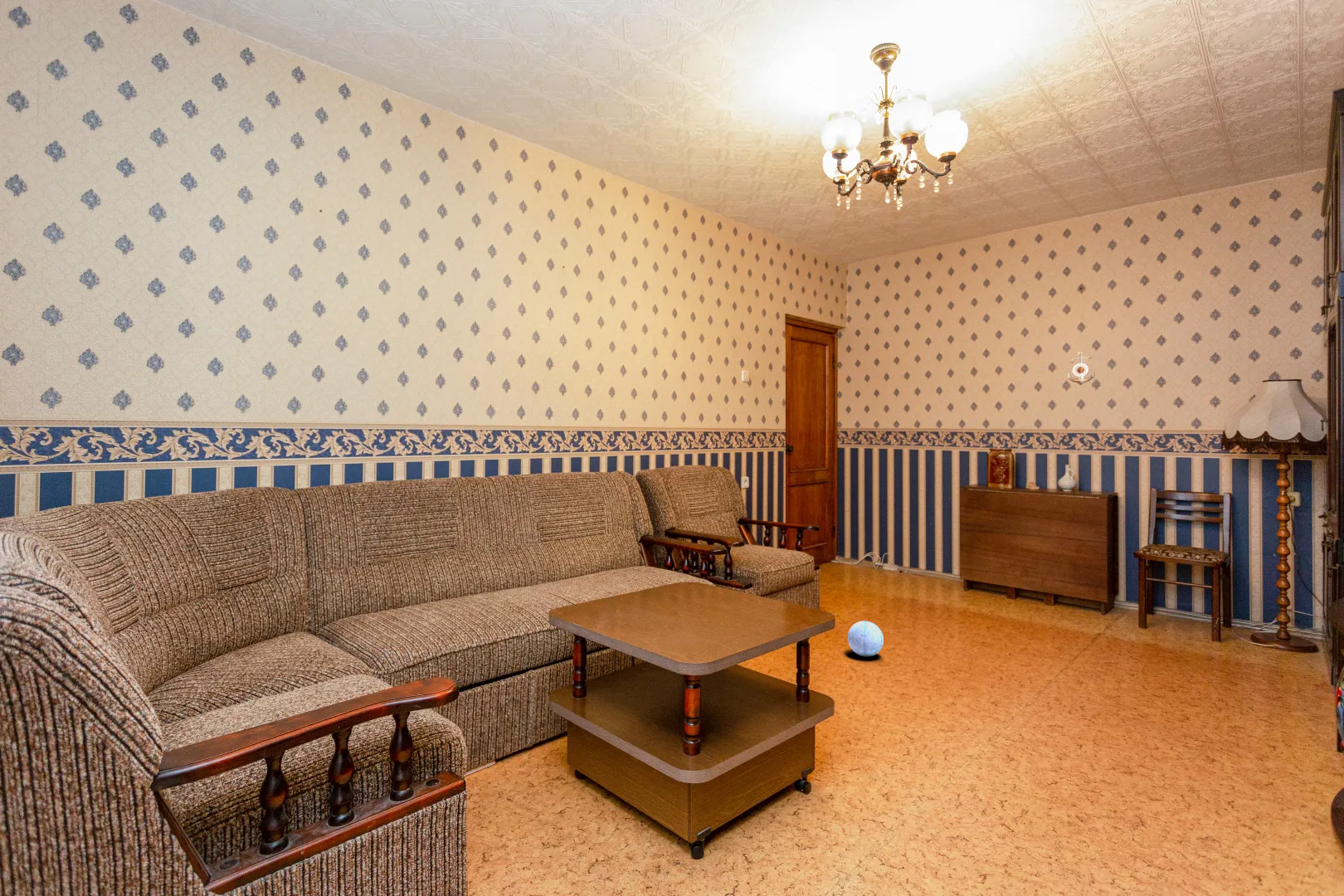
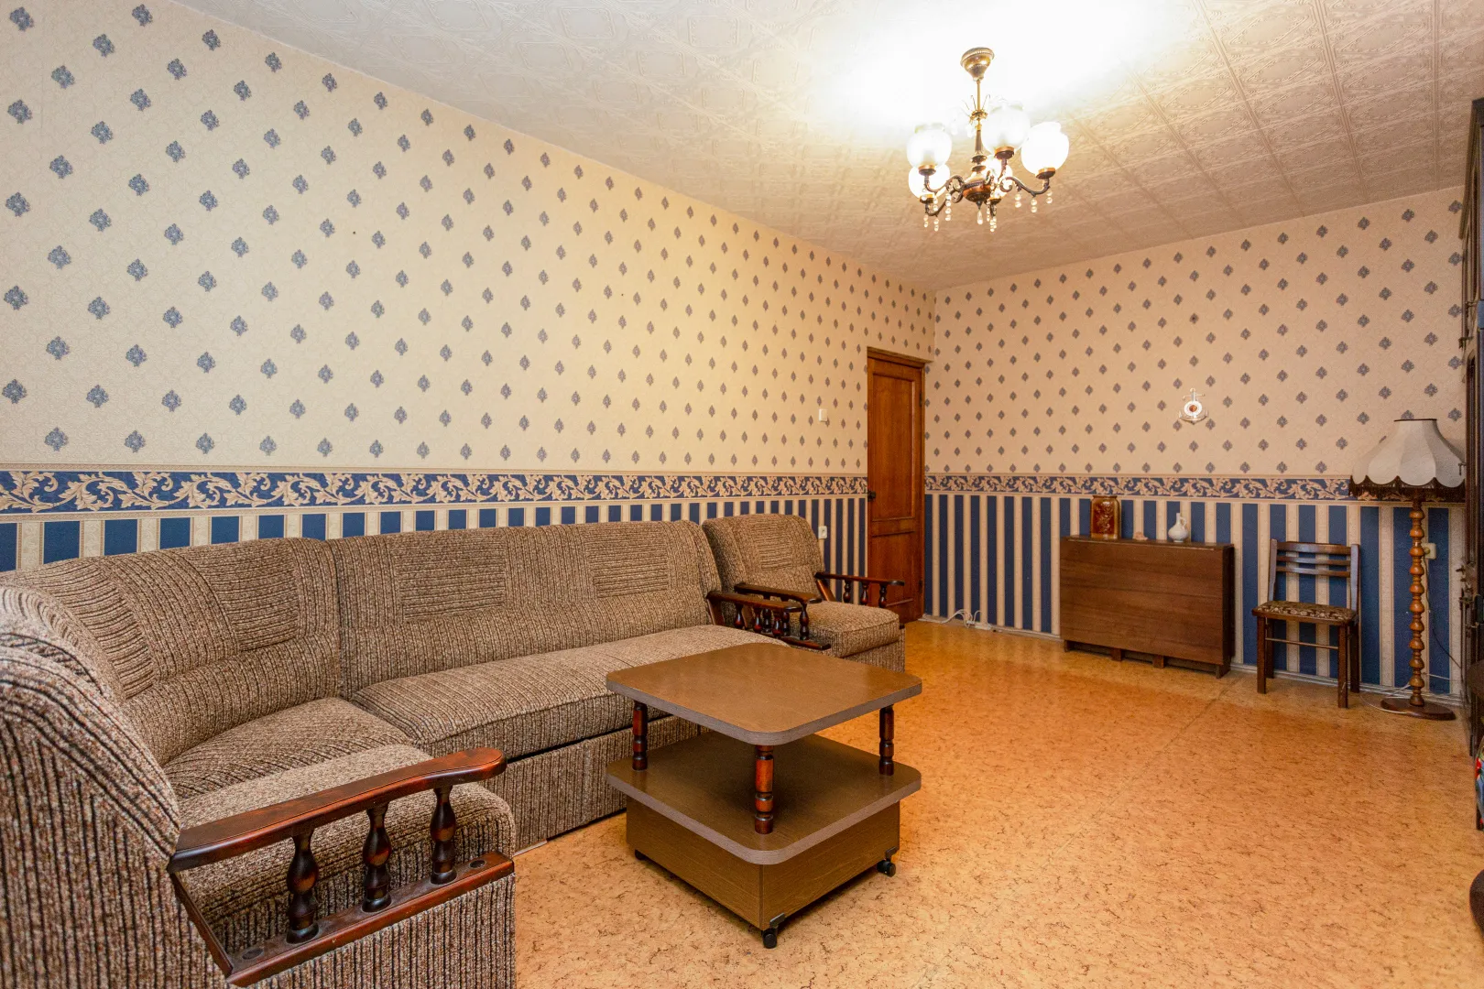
- ball (865, 638)
